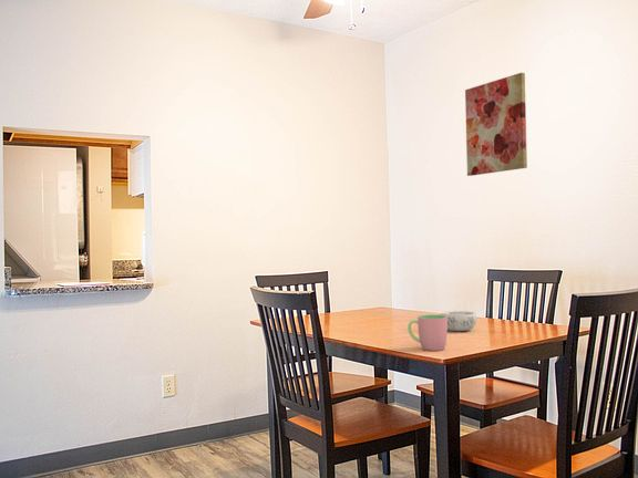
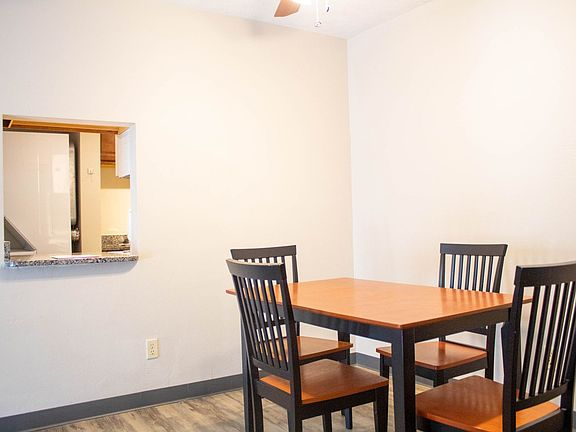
- cup (428, 332)
- wall art (494, 126)
- decorative bowl (455, 321)
